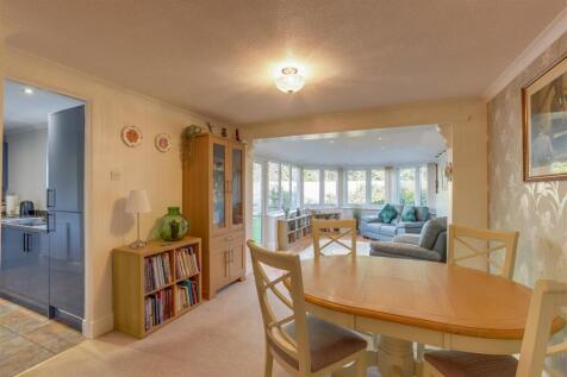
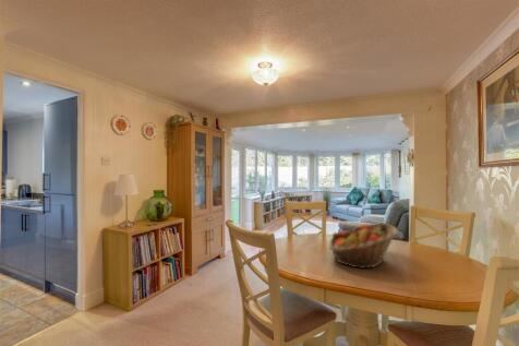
+ fruit basket (361, 241)
